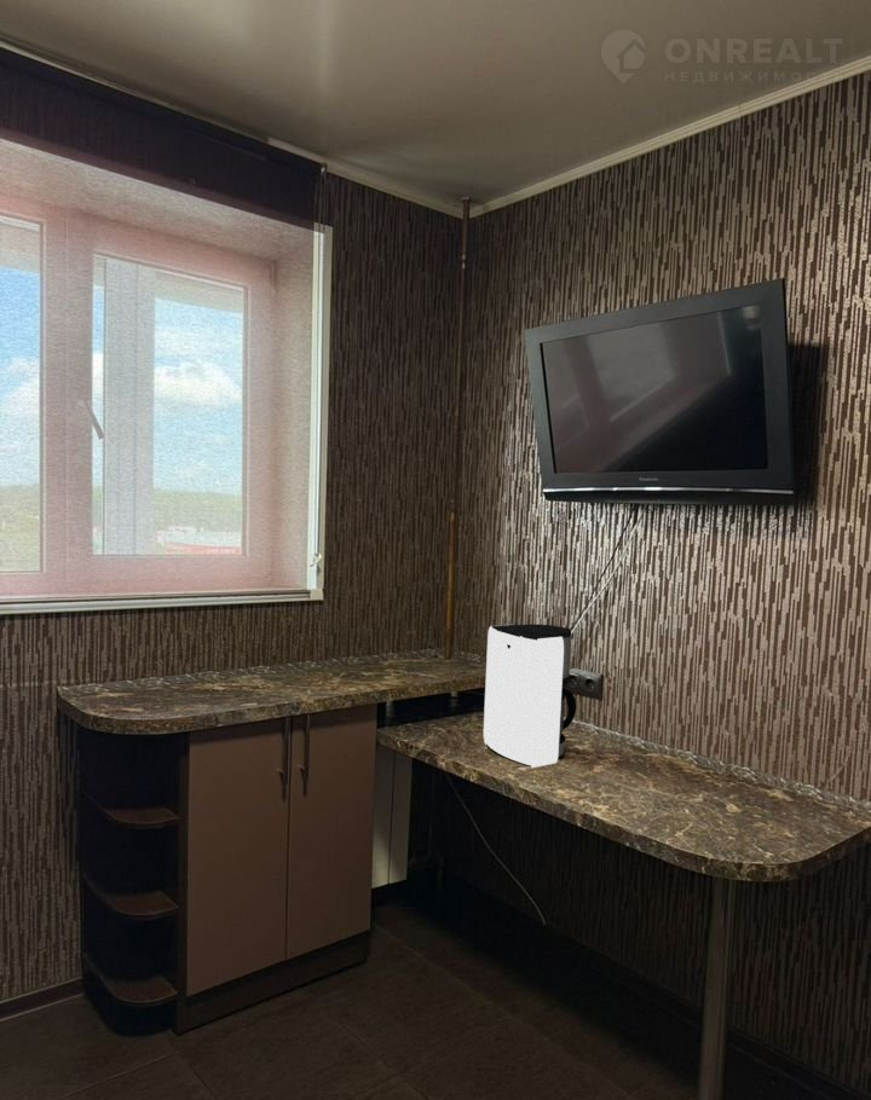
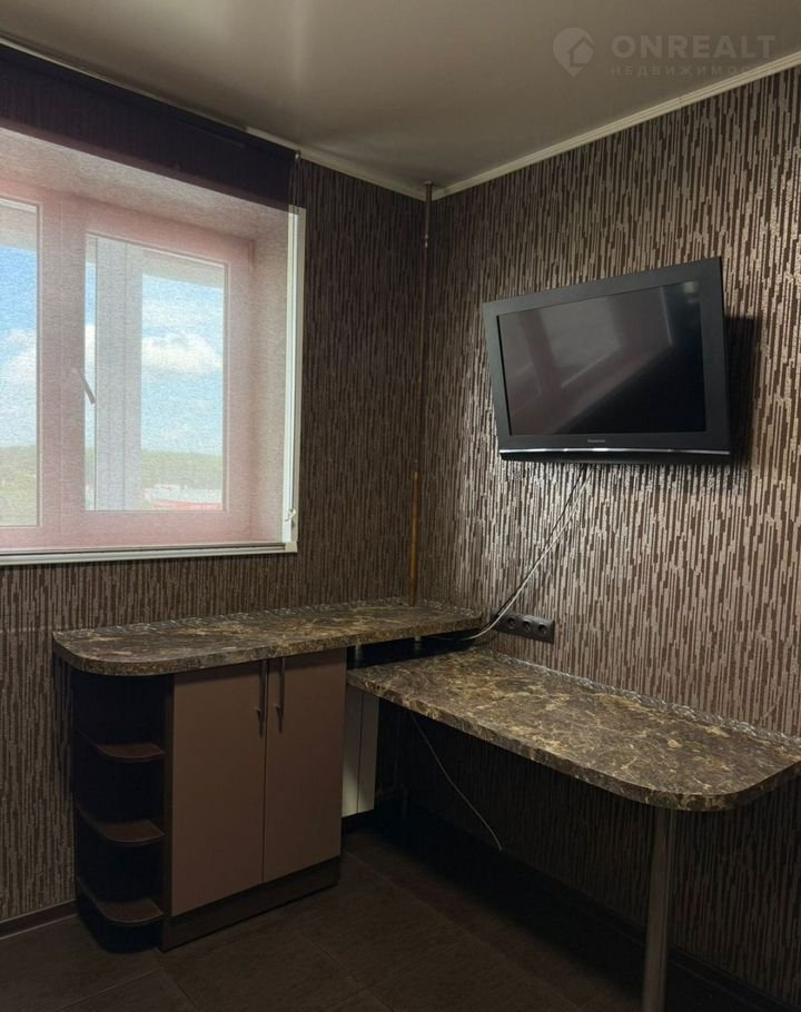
- coffee maker (541, 690)
